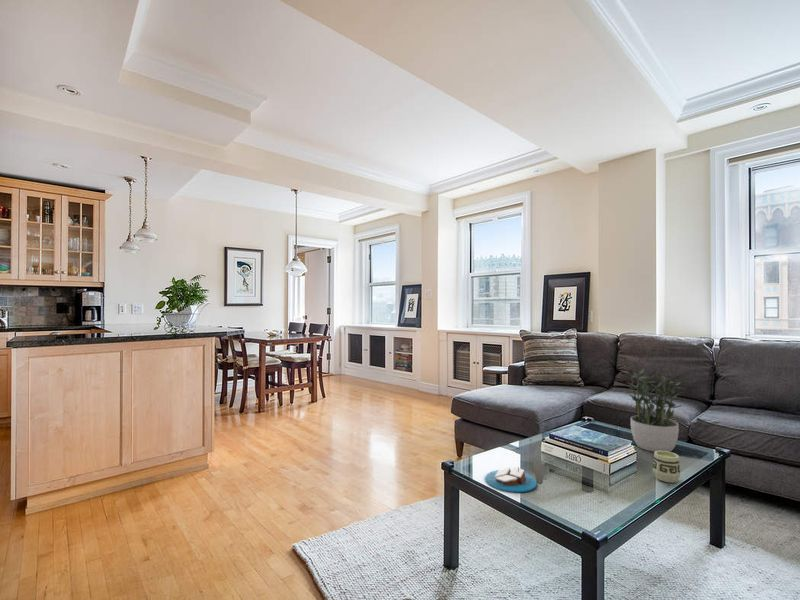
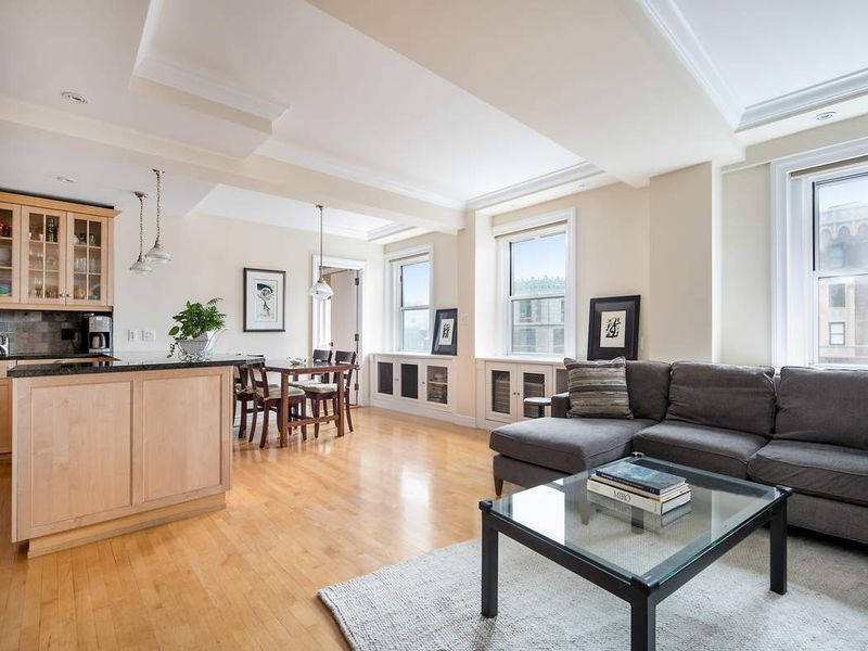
- potted plant (652, 406)
- candle (510, 472)
- cup (666, 466)
